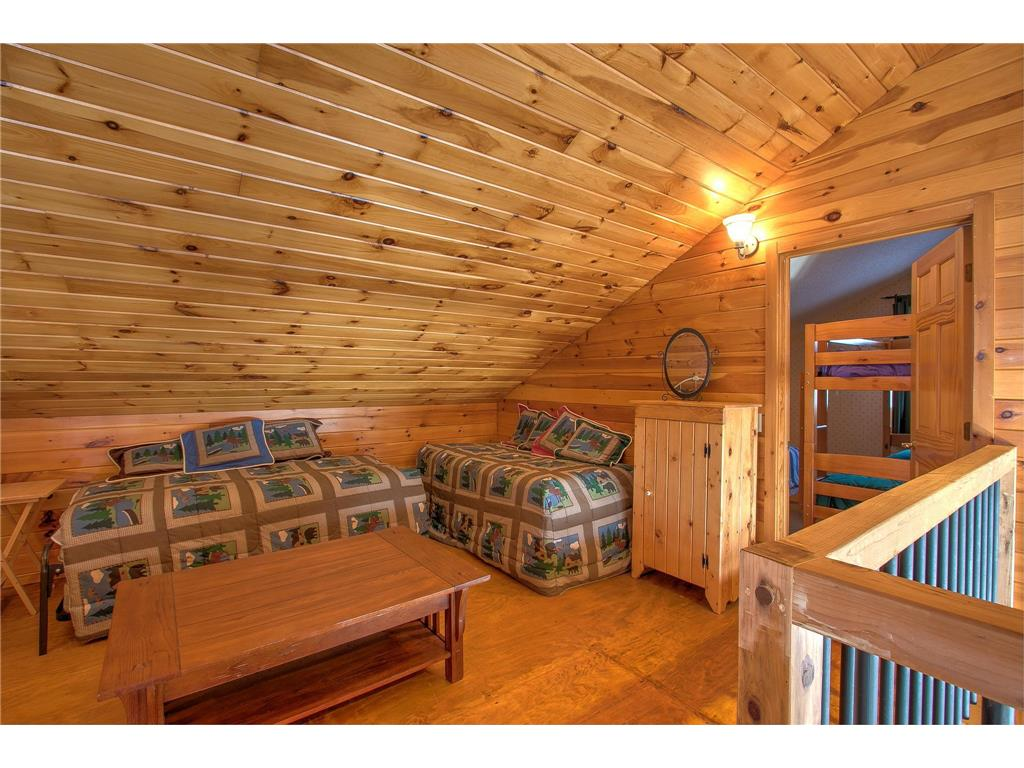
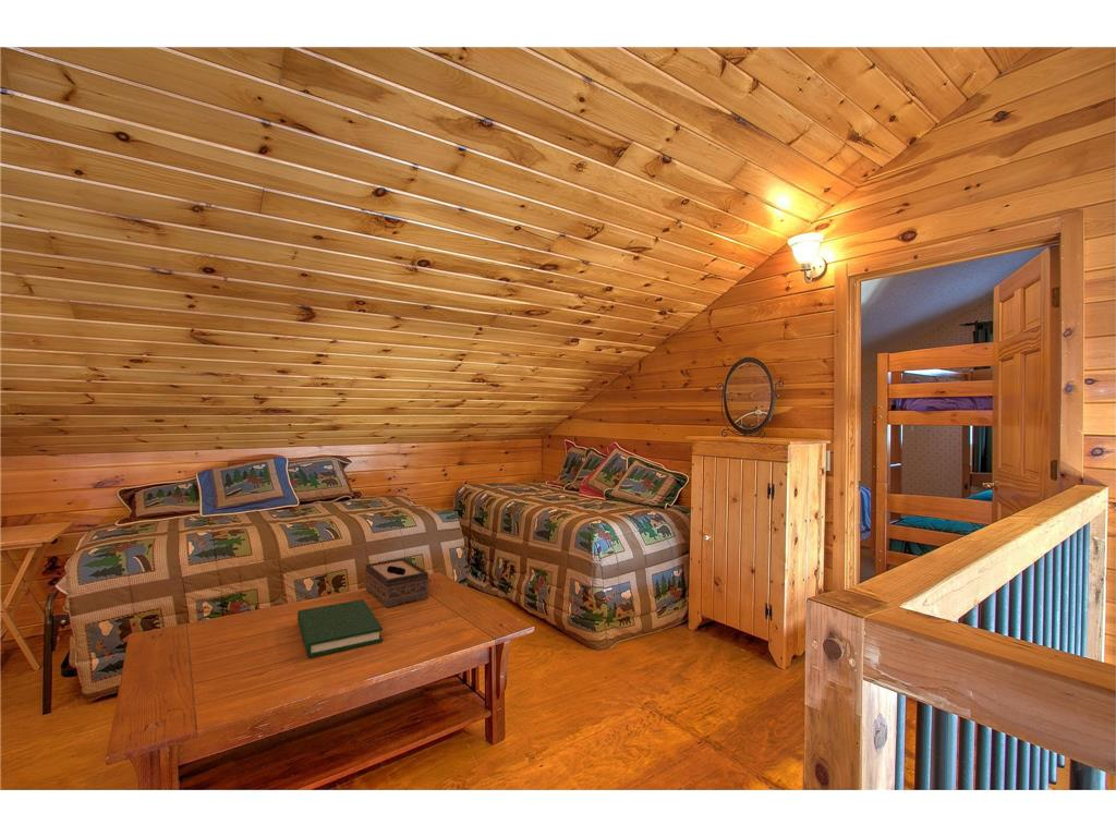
+ tissue box (396, 581)
+ hardback book (338, 624)
